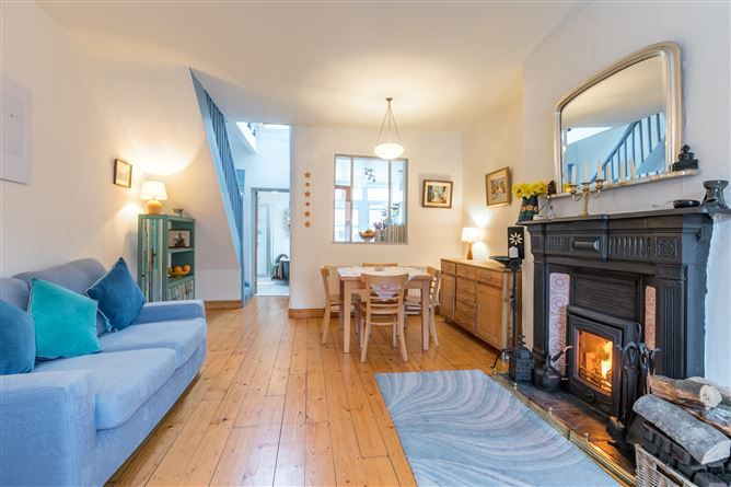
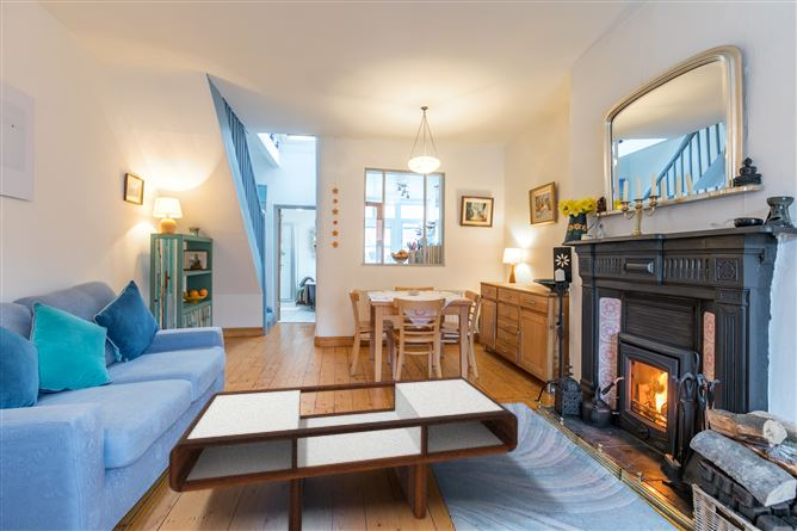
+ coffee table (353, 447)
